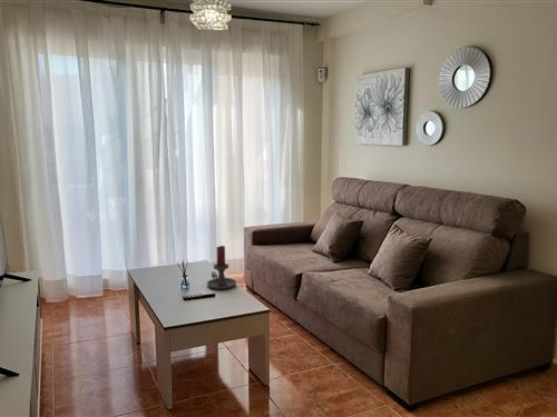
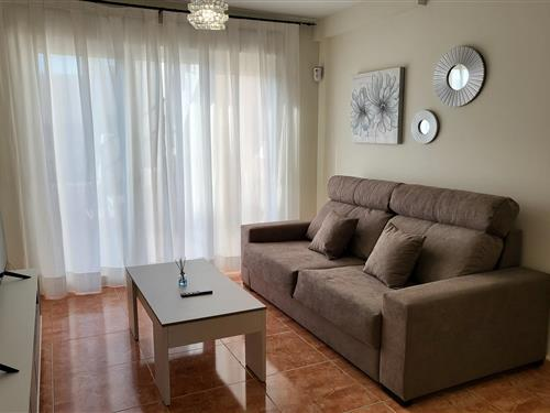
- candle holder (218, 265)
